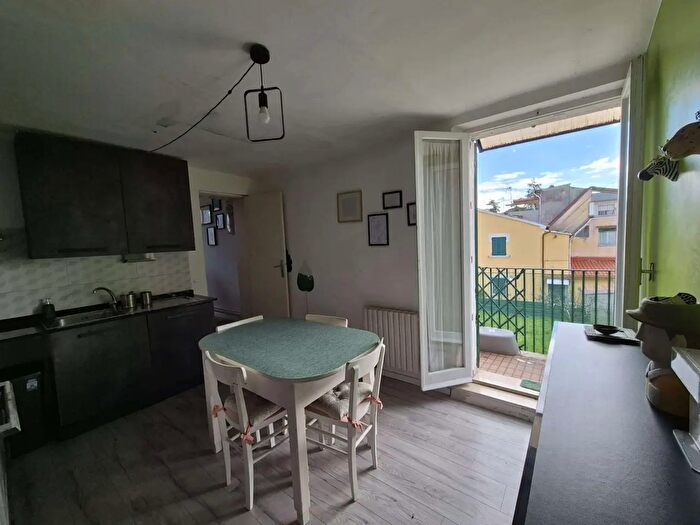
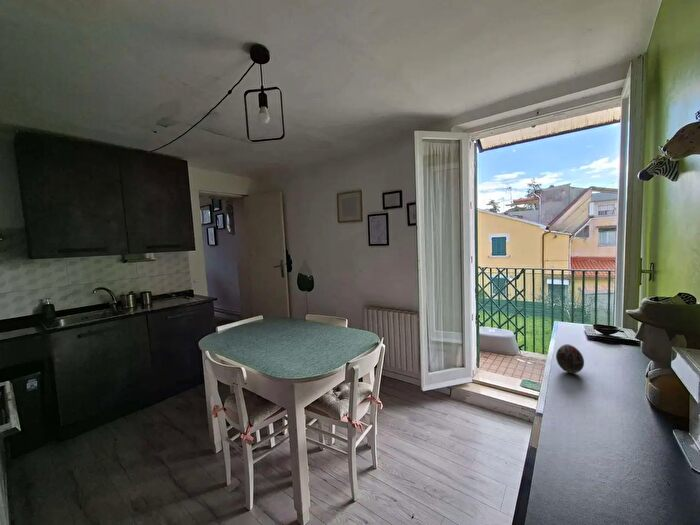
+ decorative egg (569, 358)
